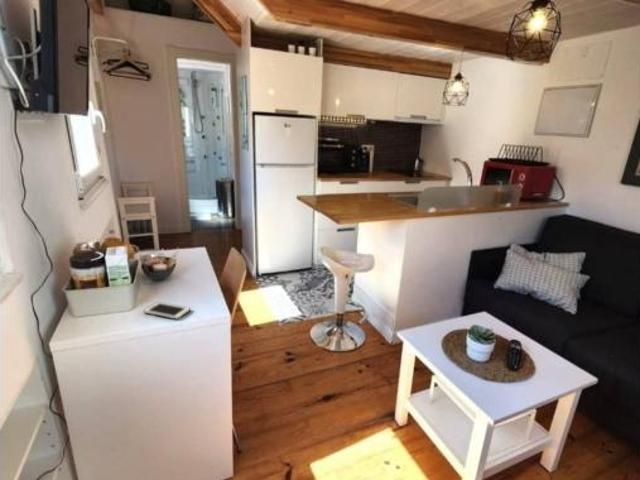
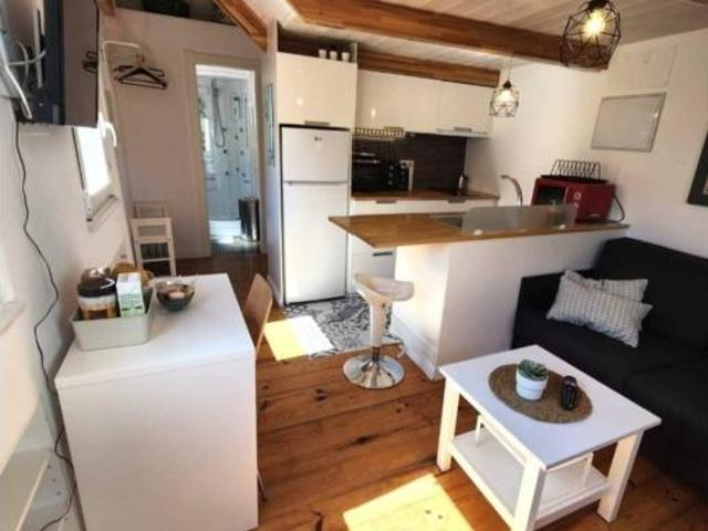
- cell phone (167, 310)
